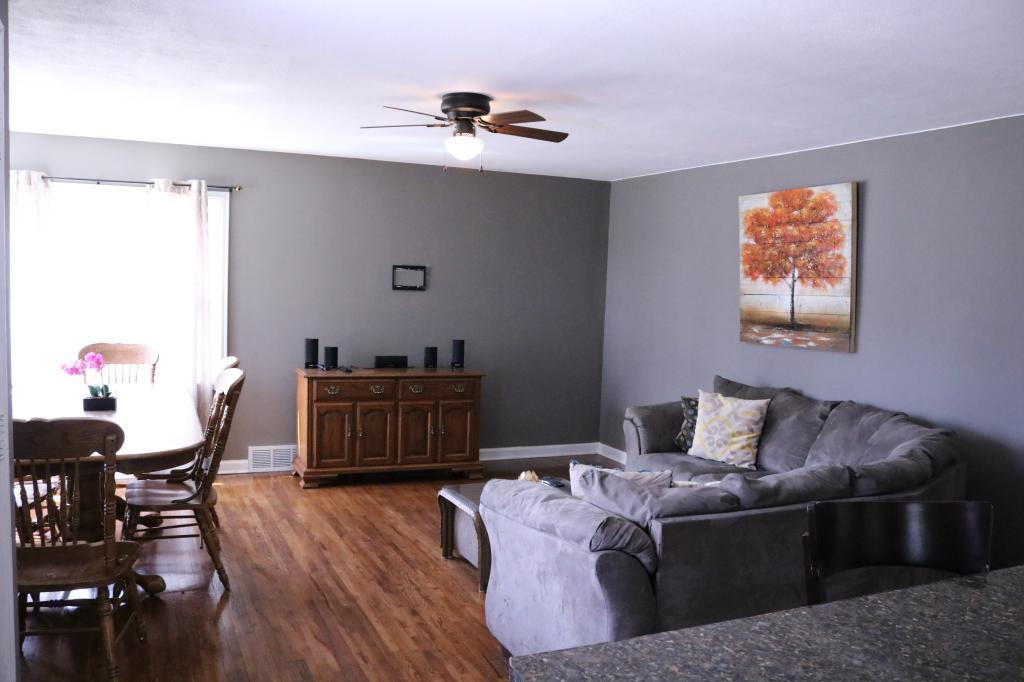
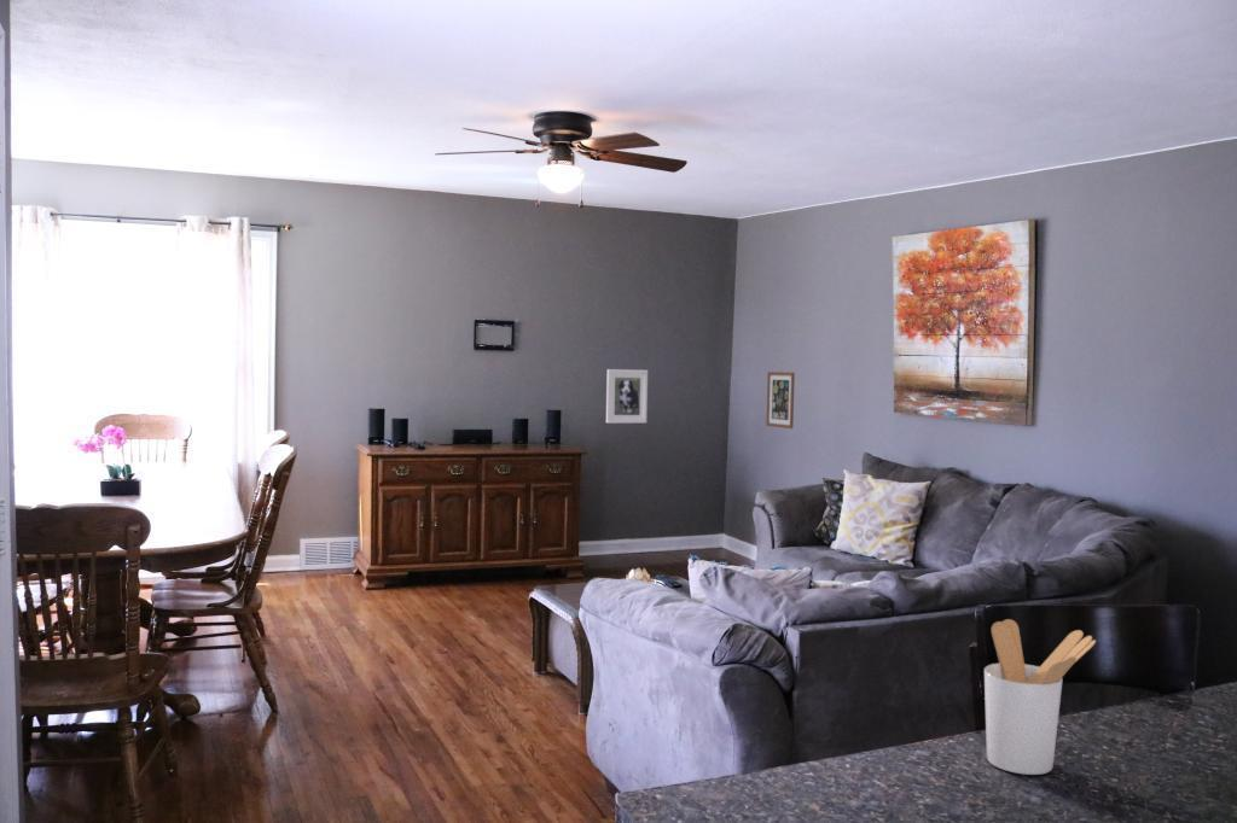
+ utensil holder (1039, 695)
+ wall art (779, 399)
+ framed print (627, 396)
